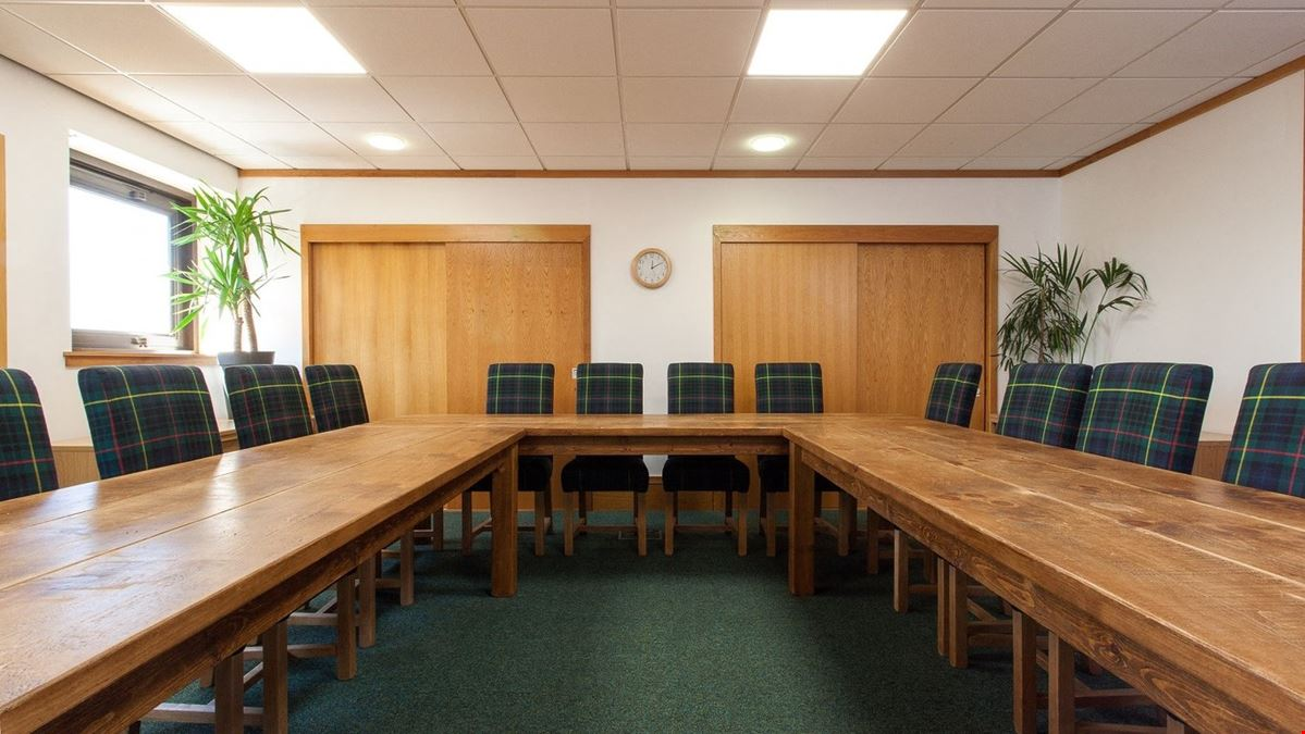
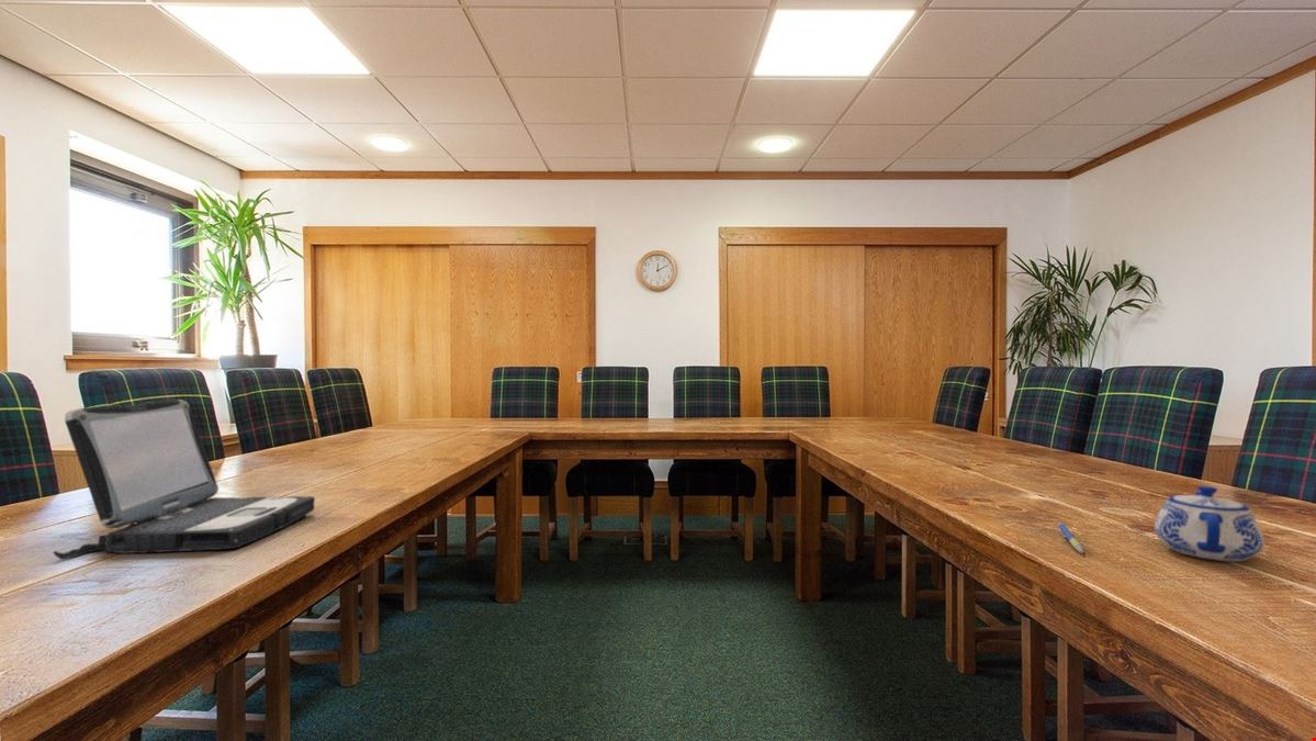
+ laptop (199, 467)
+ teapot (1205, 518)
+ pen (1070, 537)
